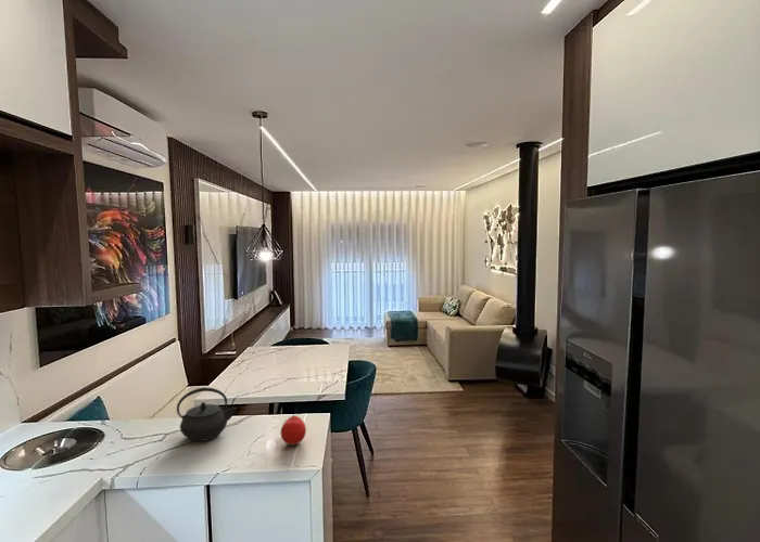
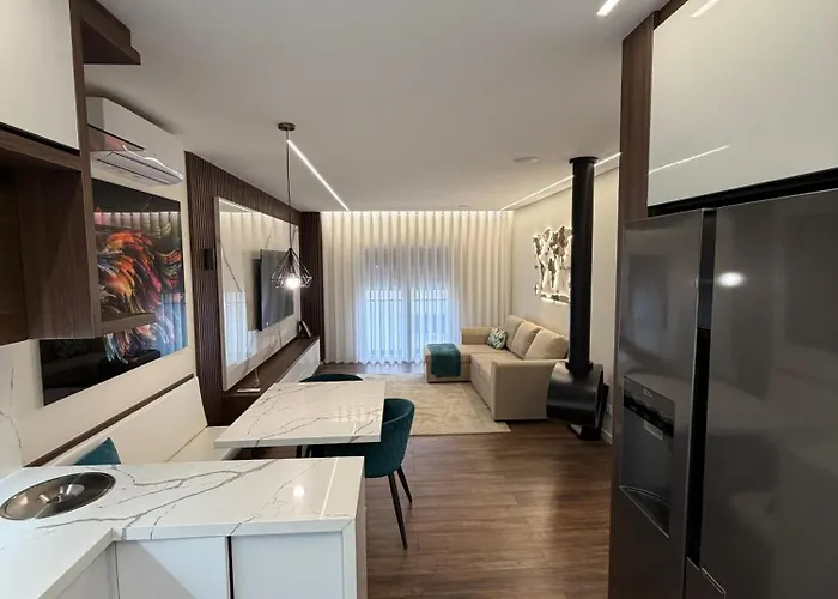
- kettle (206, 411)
- fruit (293, 428)
